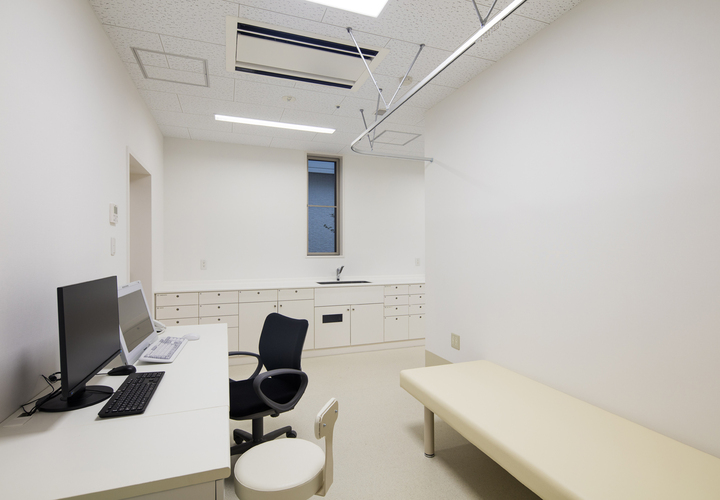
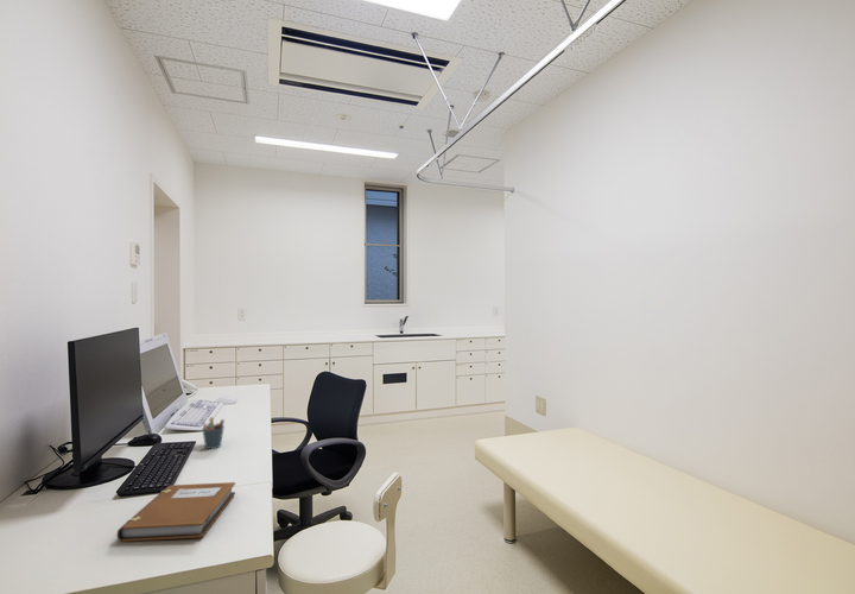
+ notebook (183, 507)
+ pen holder (213, 431)
